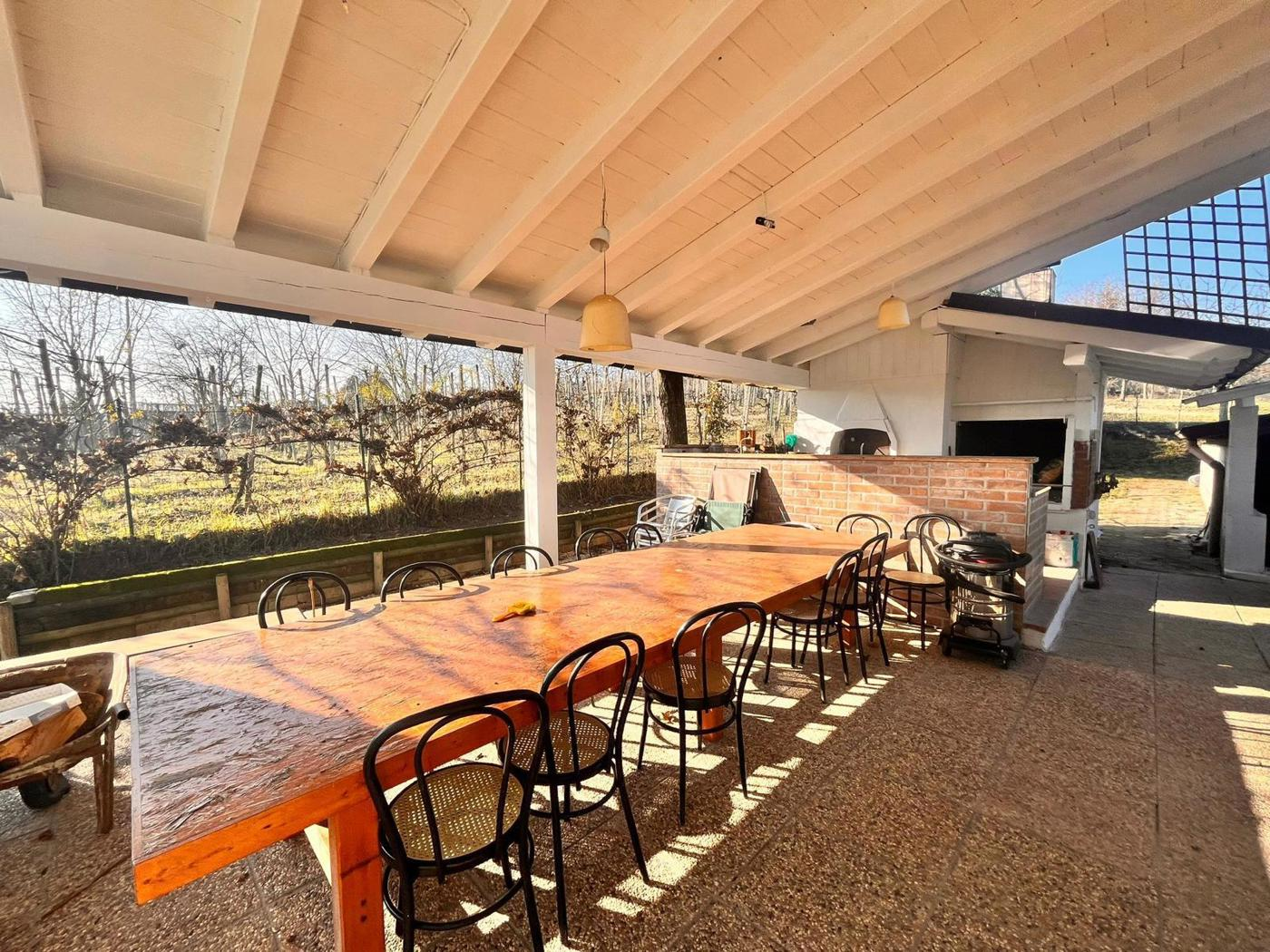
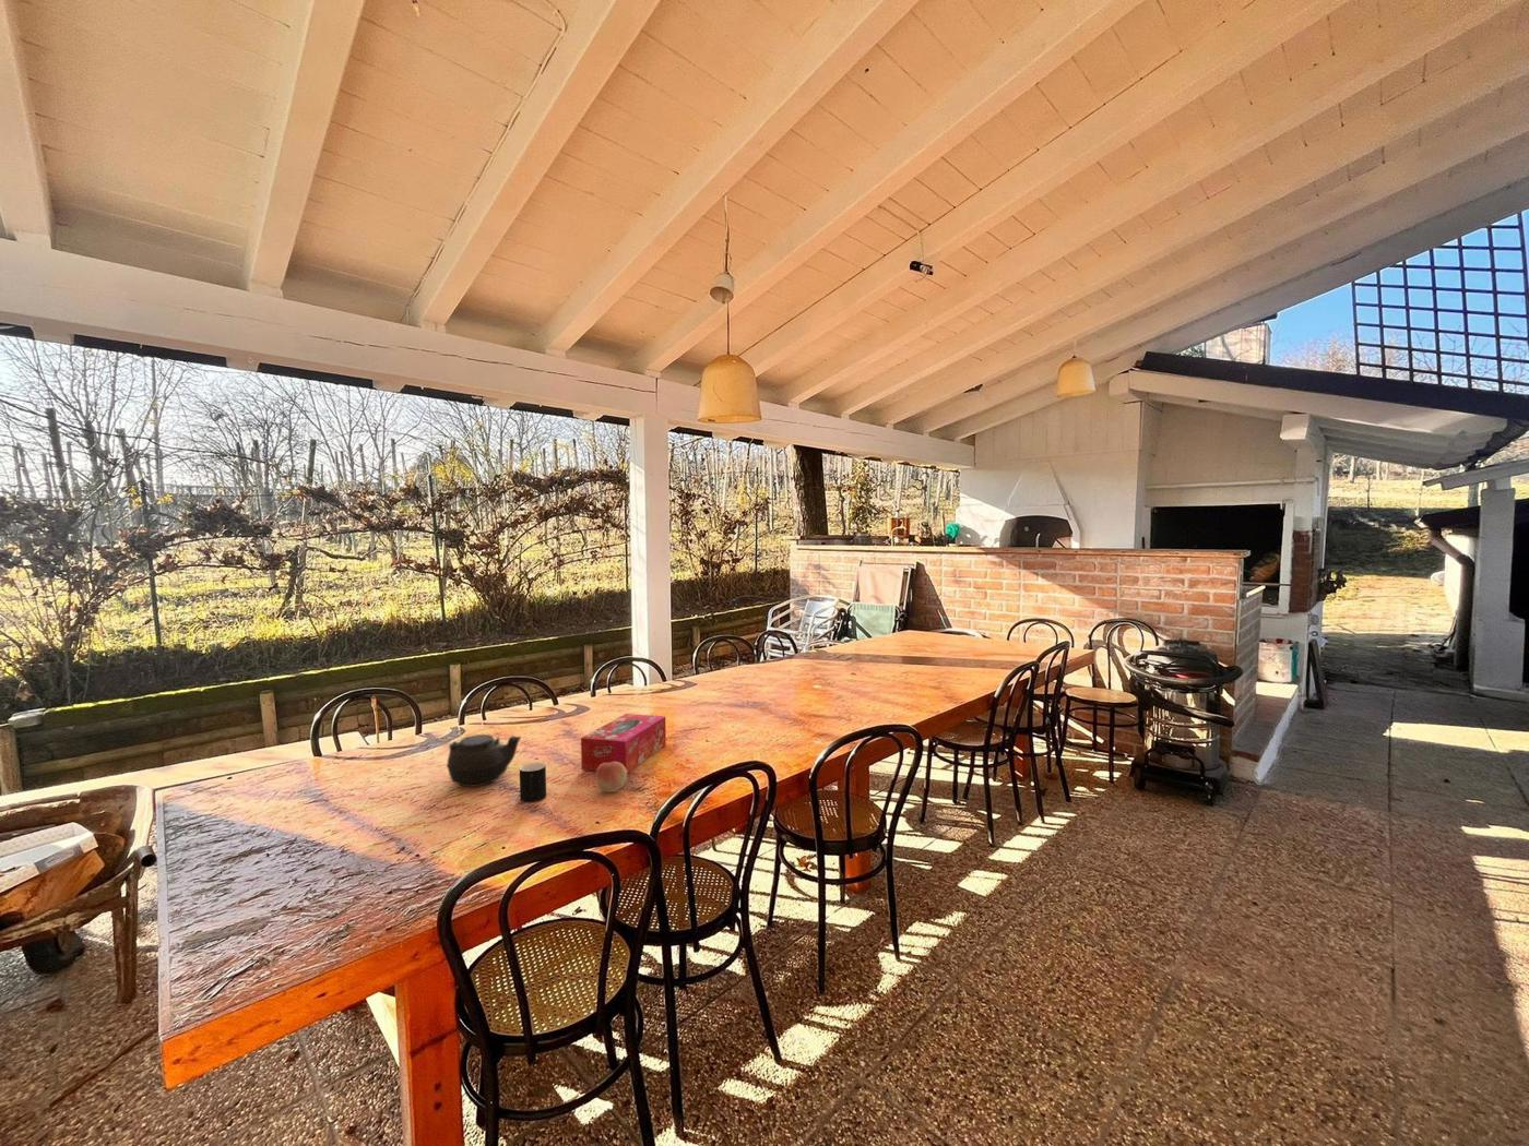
+ cup (532, 784)
+ fruit (610, 776)
+ teapot (484, 758)
+ tissue box (626, 742)
